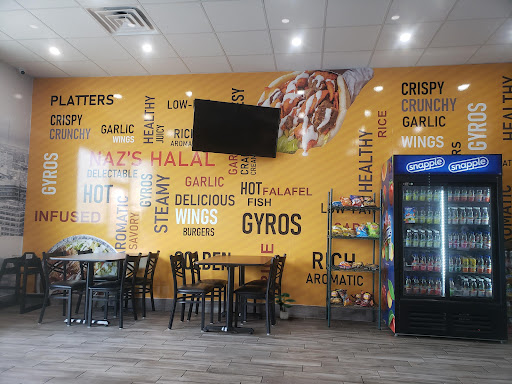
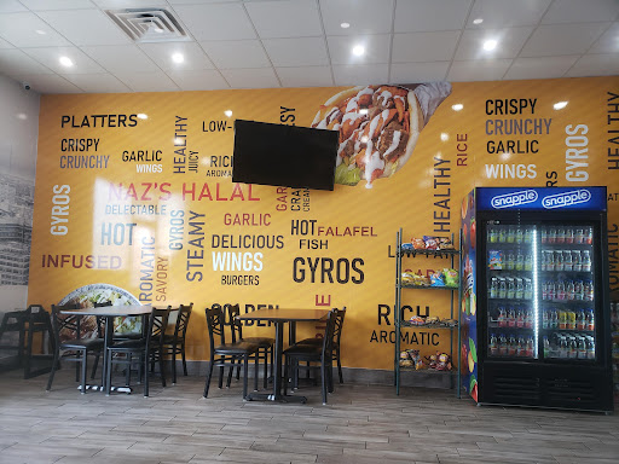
- potted plant (285, 306)
